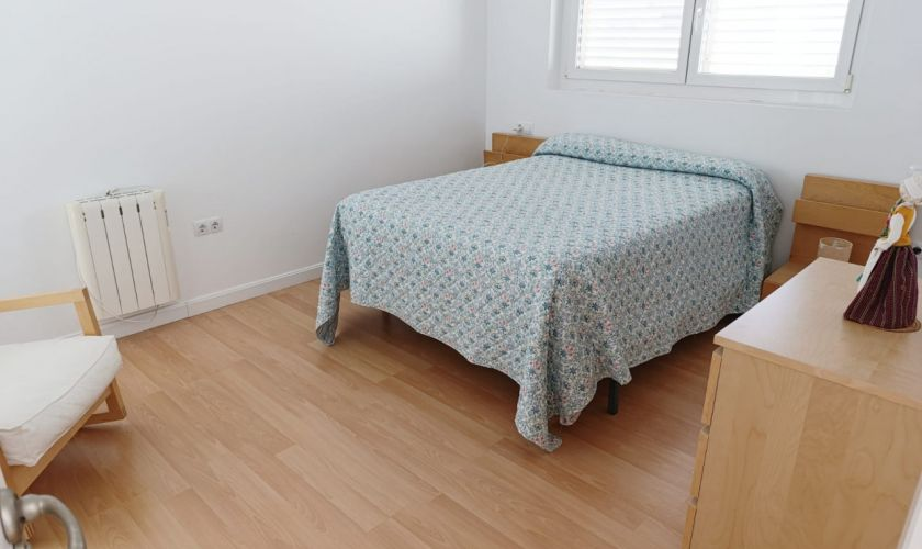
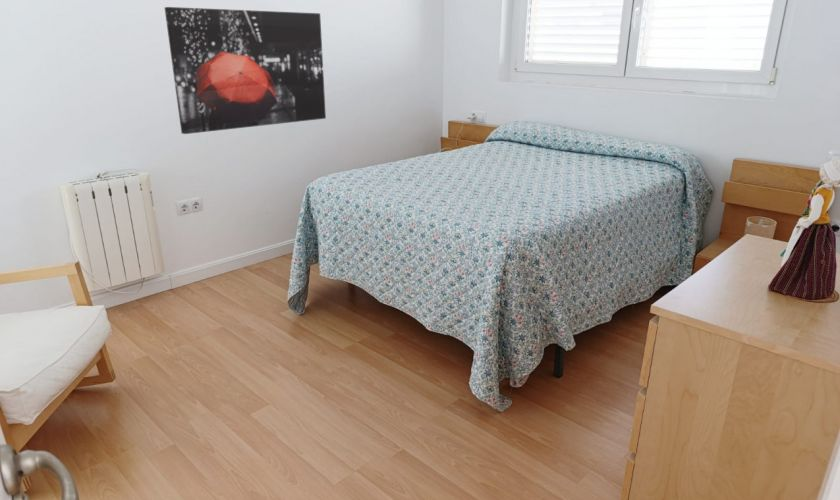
+ wall art (255, 69)
